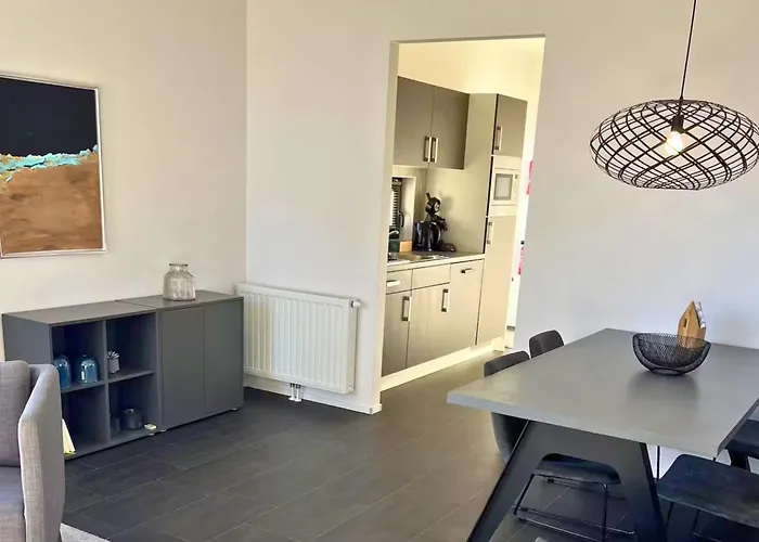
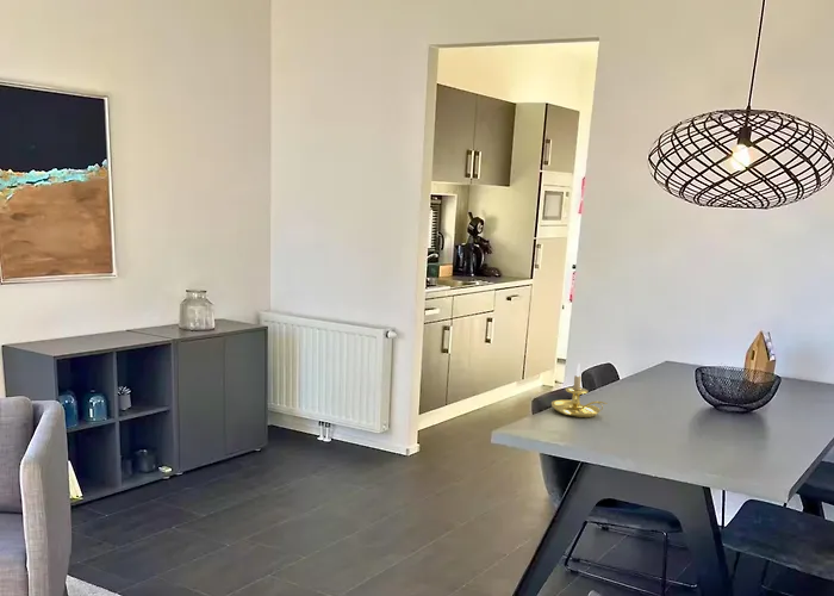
+ candle holder (580, 387)
